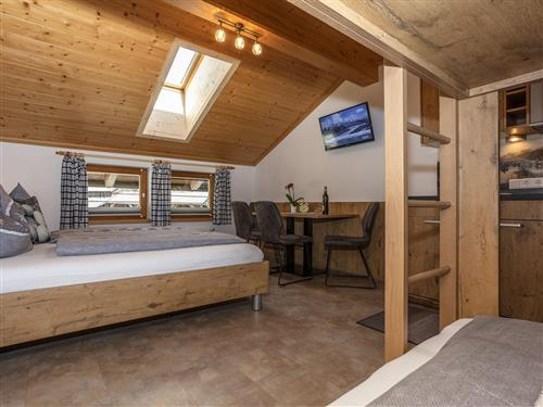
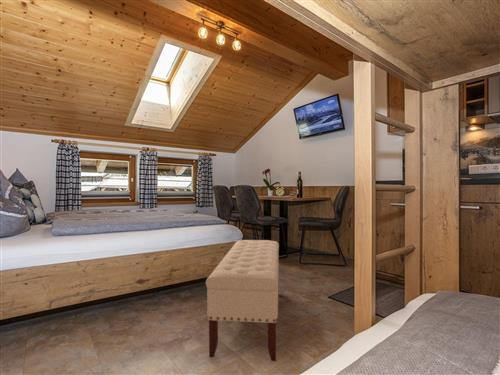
+ bench (251, 285)
